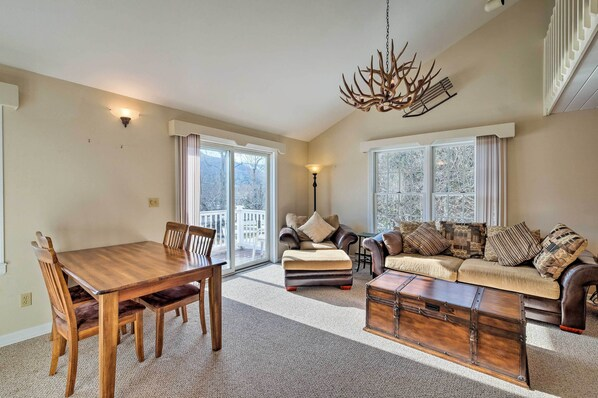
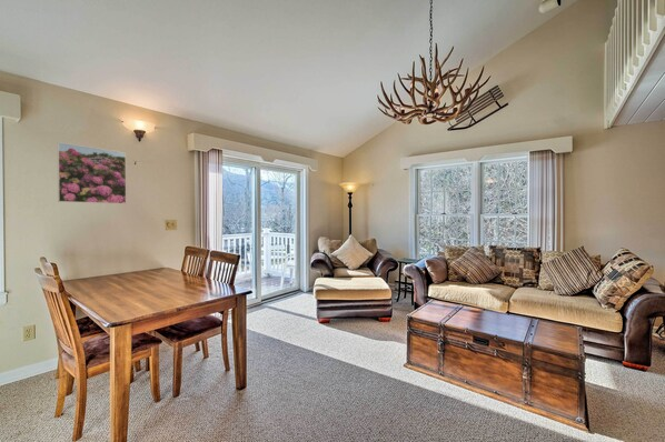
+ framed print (93, 175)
